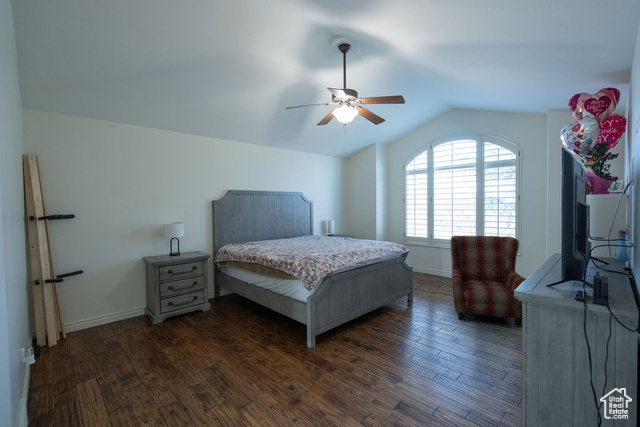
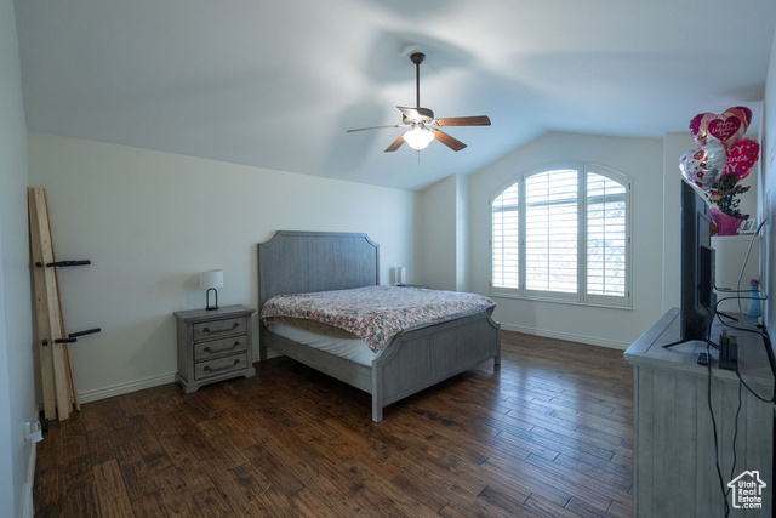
- armchair (485, 277)
